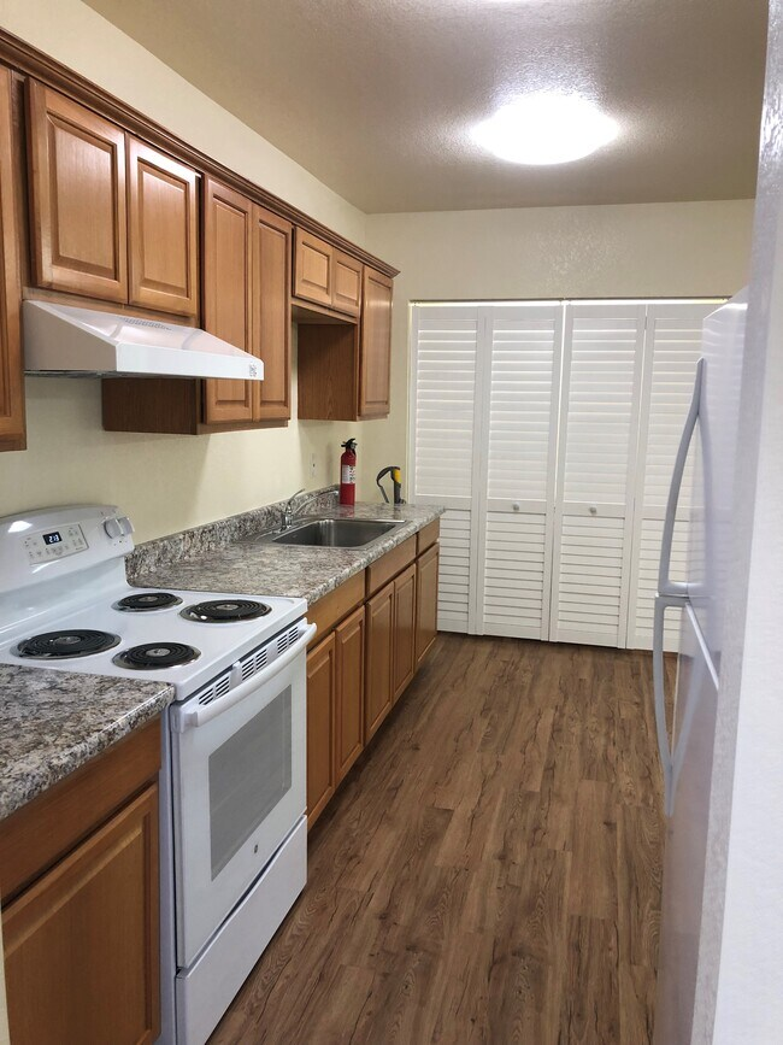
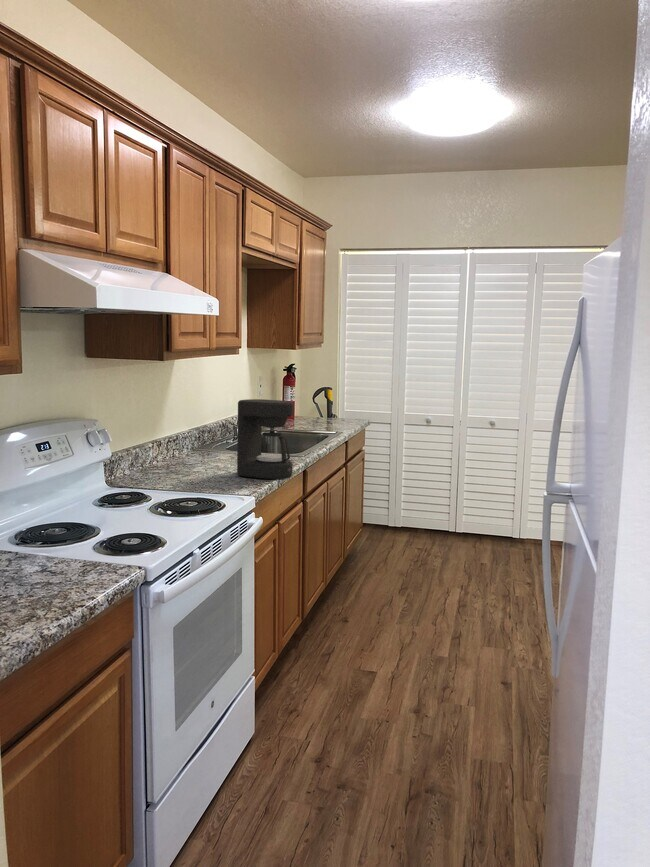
+ coffee maker (266, 435)
